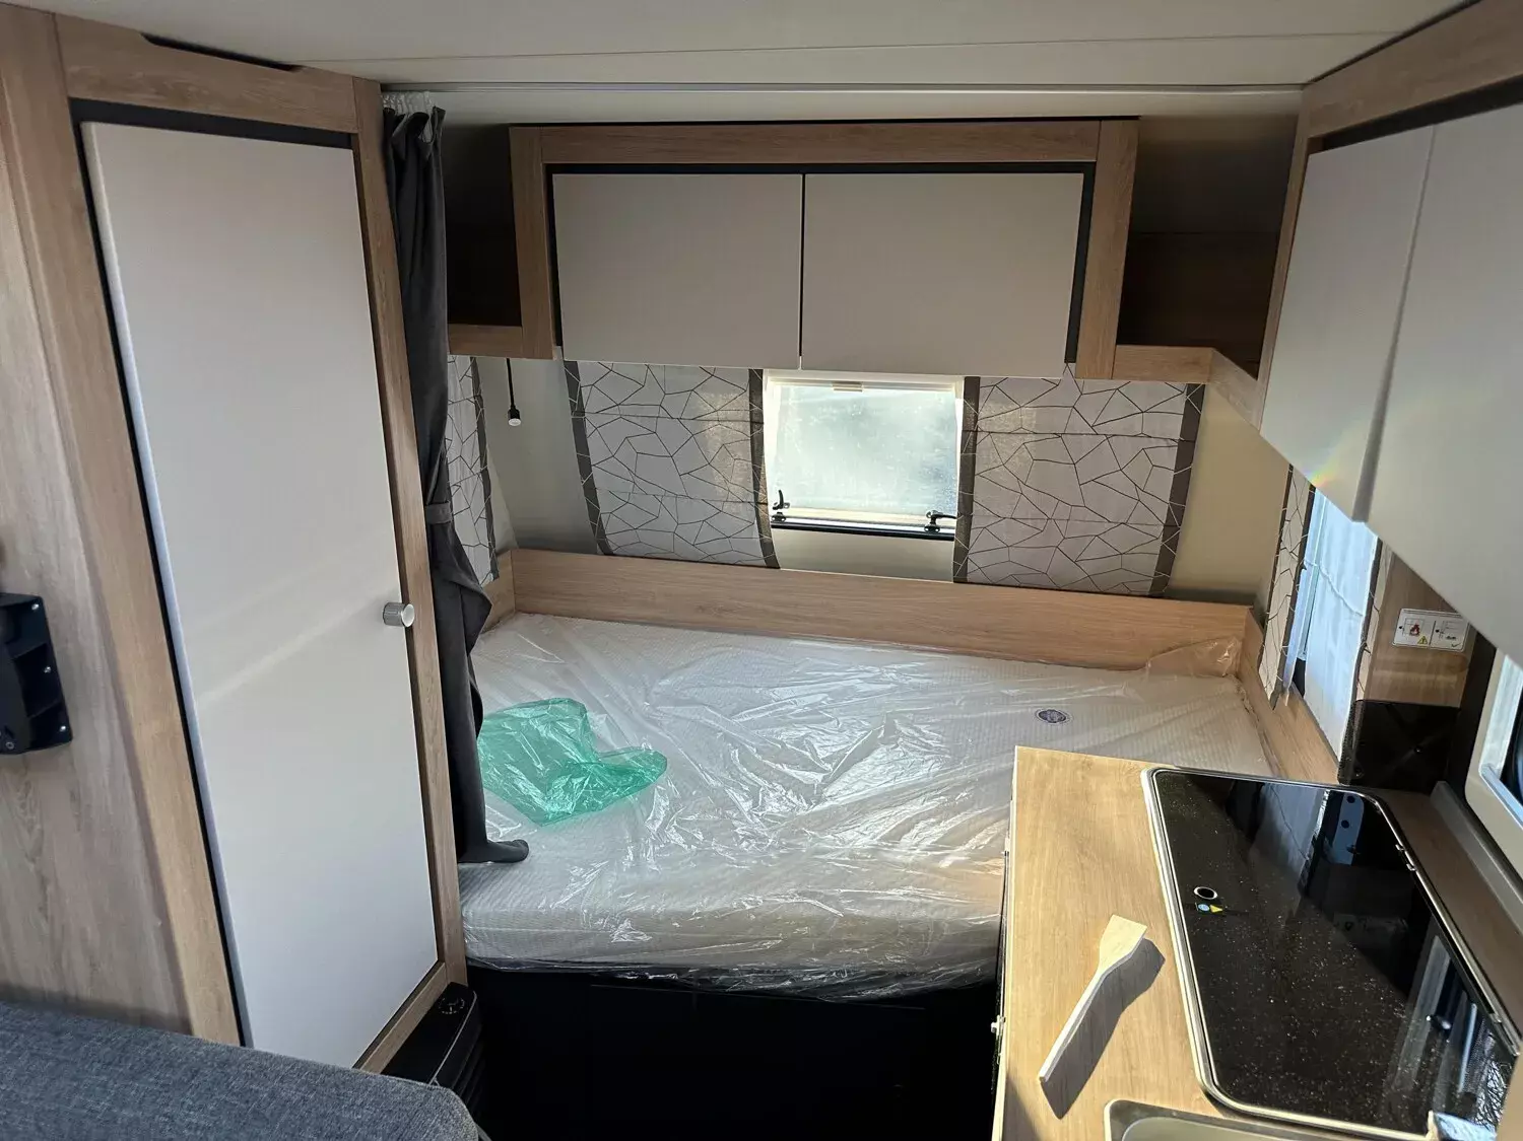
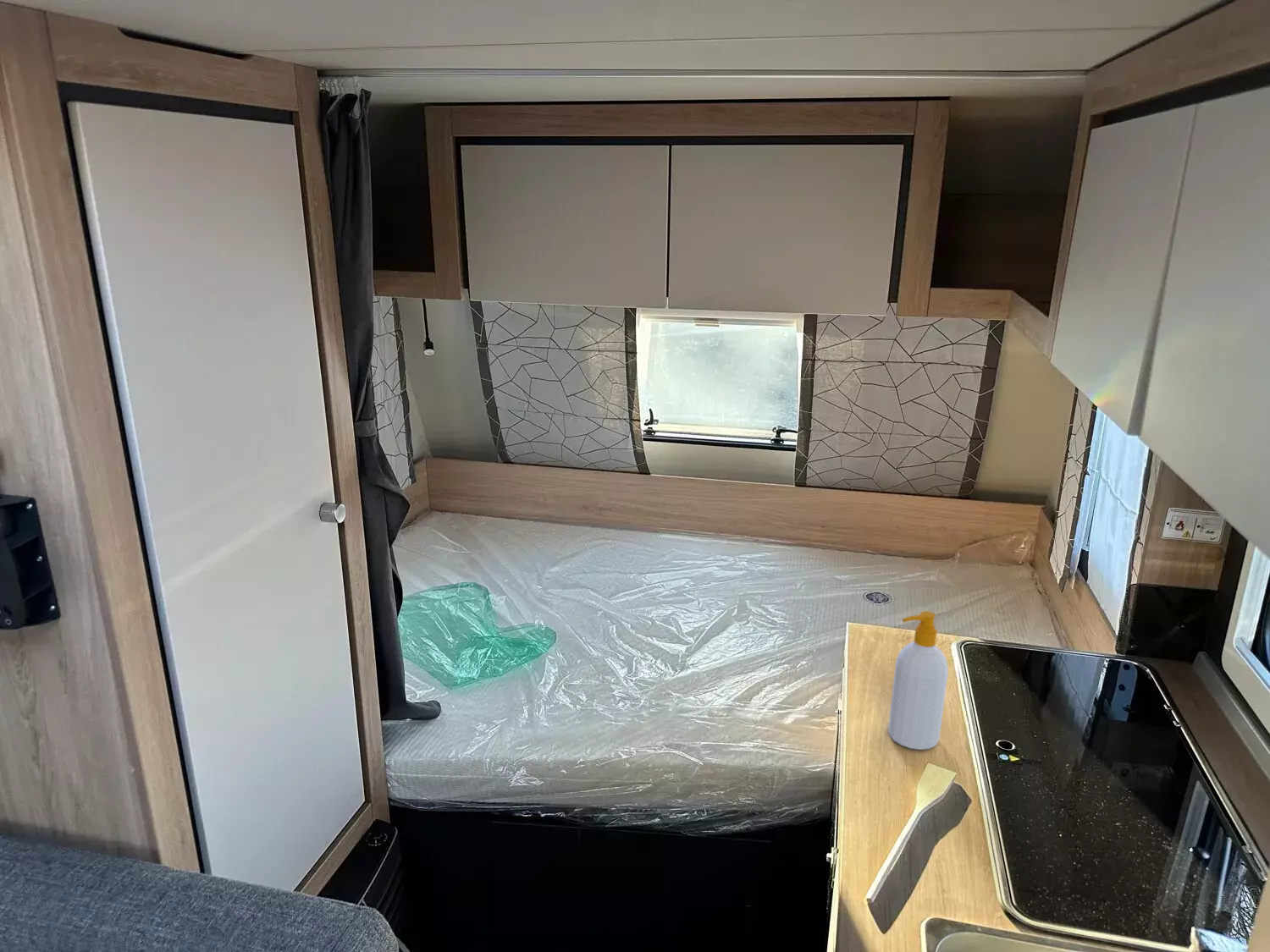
+ soap bottle (919, 676)
